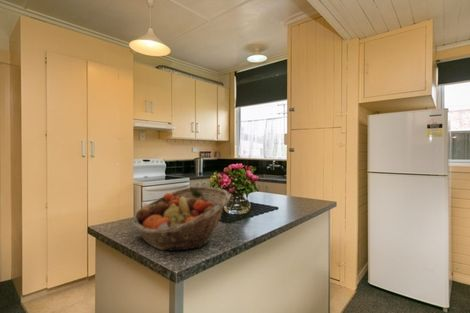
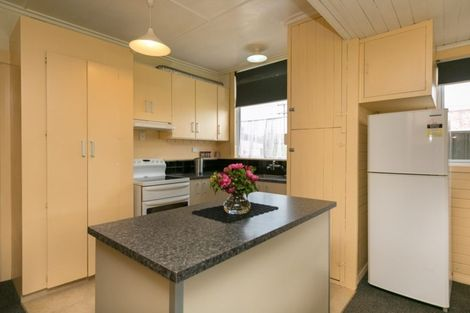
- fruit basket (181, 214)
